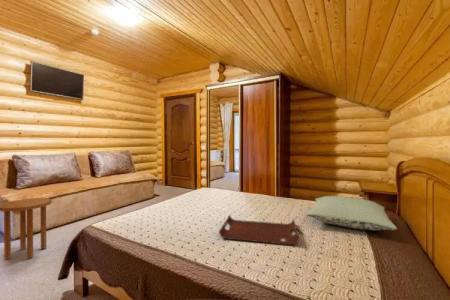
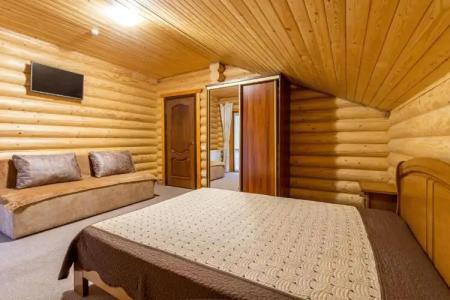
- side table (25, 227)
- serving tray (259, 228)
- pillow (347, 210)
